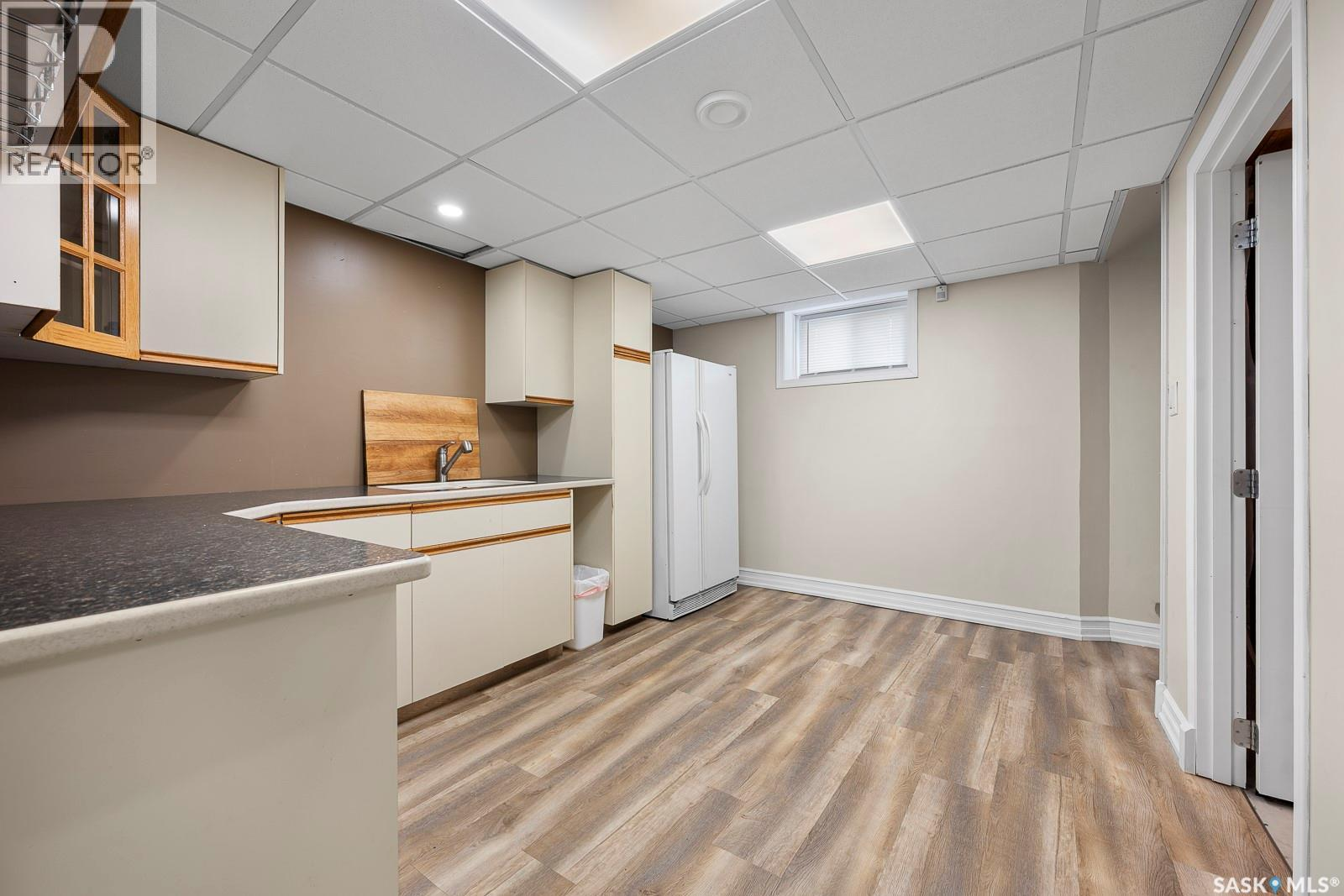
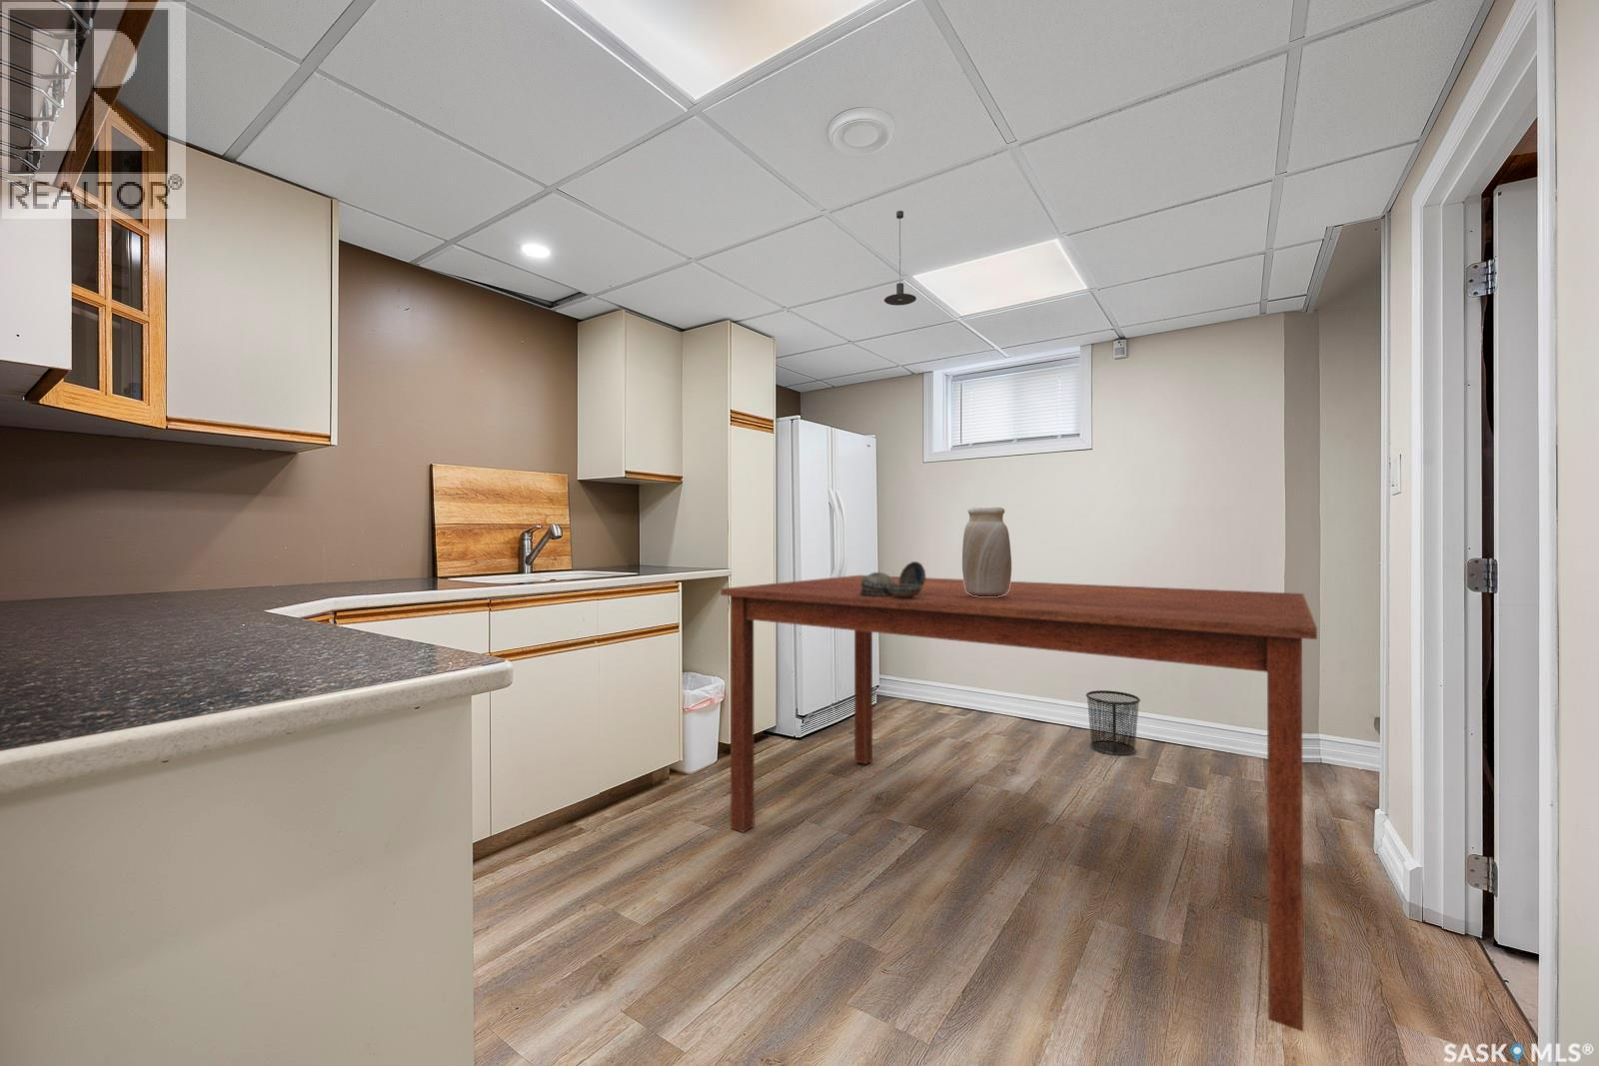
+ waste bin (1112, 722)
+ dining table (1008, 645)
+ vase (985, 551)
+ pendant light (899, 253)
+ decorative bowl (892, 579)
